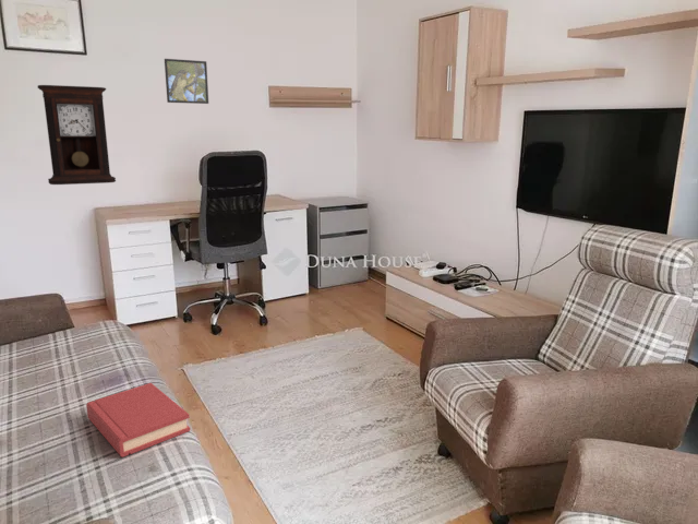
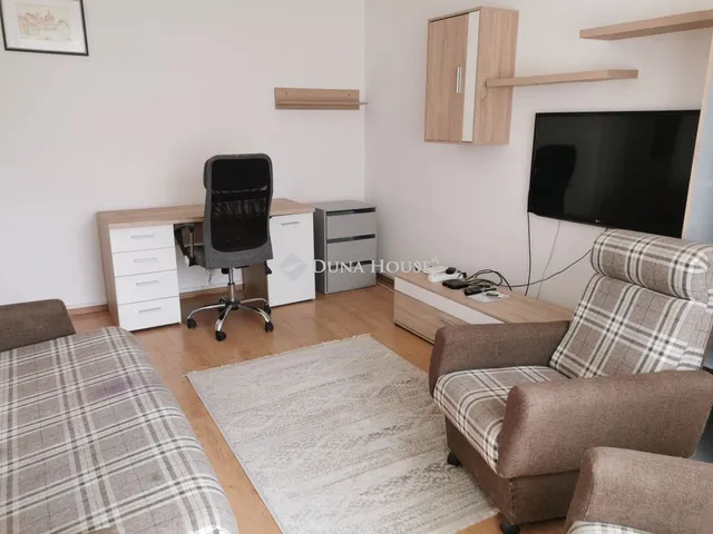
- hardback book (137, 416)
- pendulum clock (77, 135)
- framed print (186, 81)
